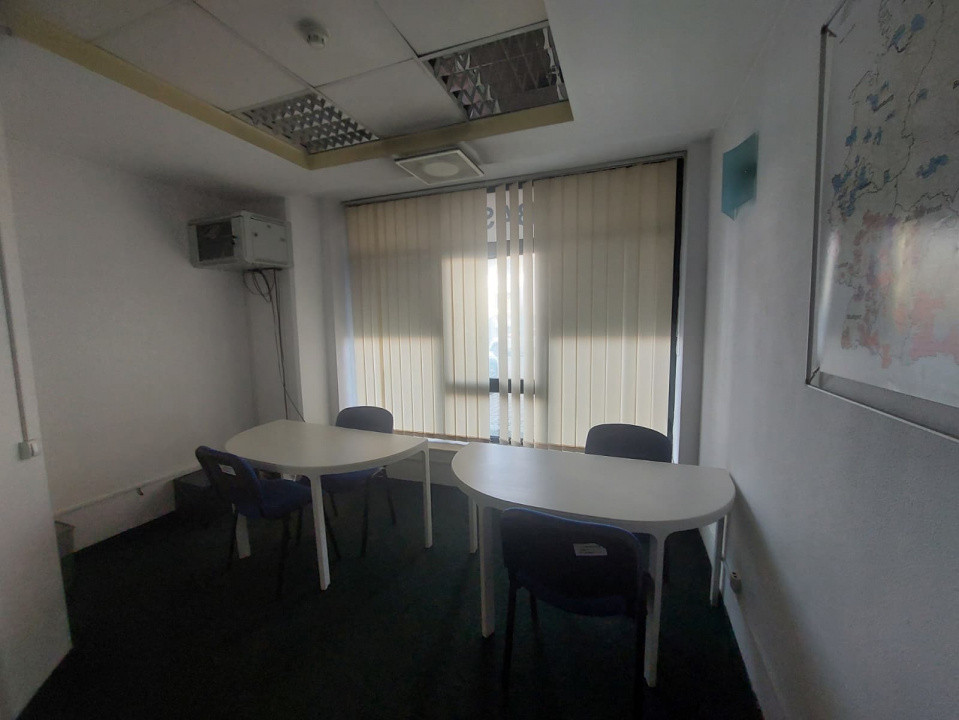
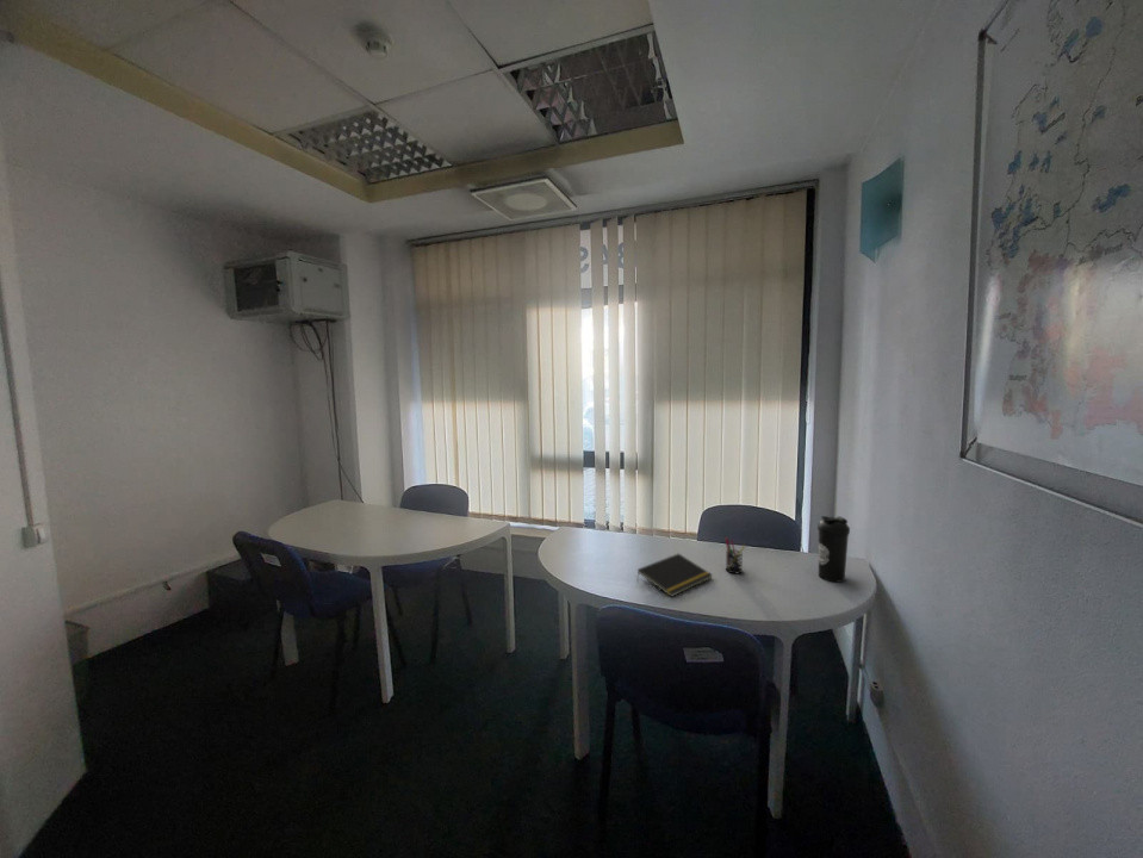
+ pen holder (732, 555)
+ notepad (675, 573)
+ water bottle (832, 547)
